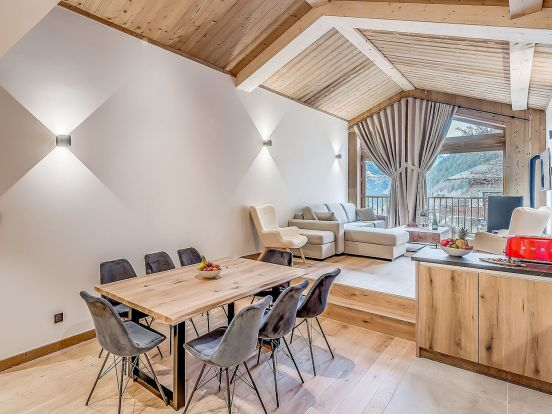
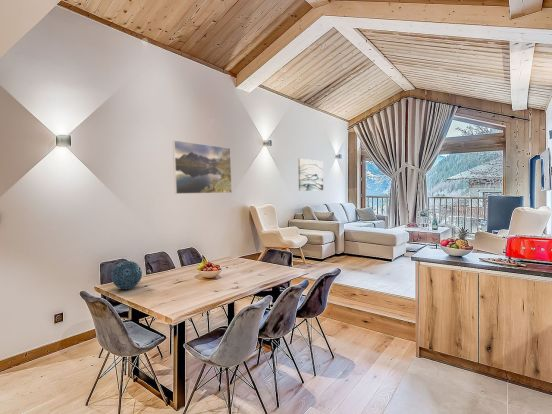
+ decorative ball (126, 274)
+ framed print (204, 169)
+ wall art (311, 175)
